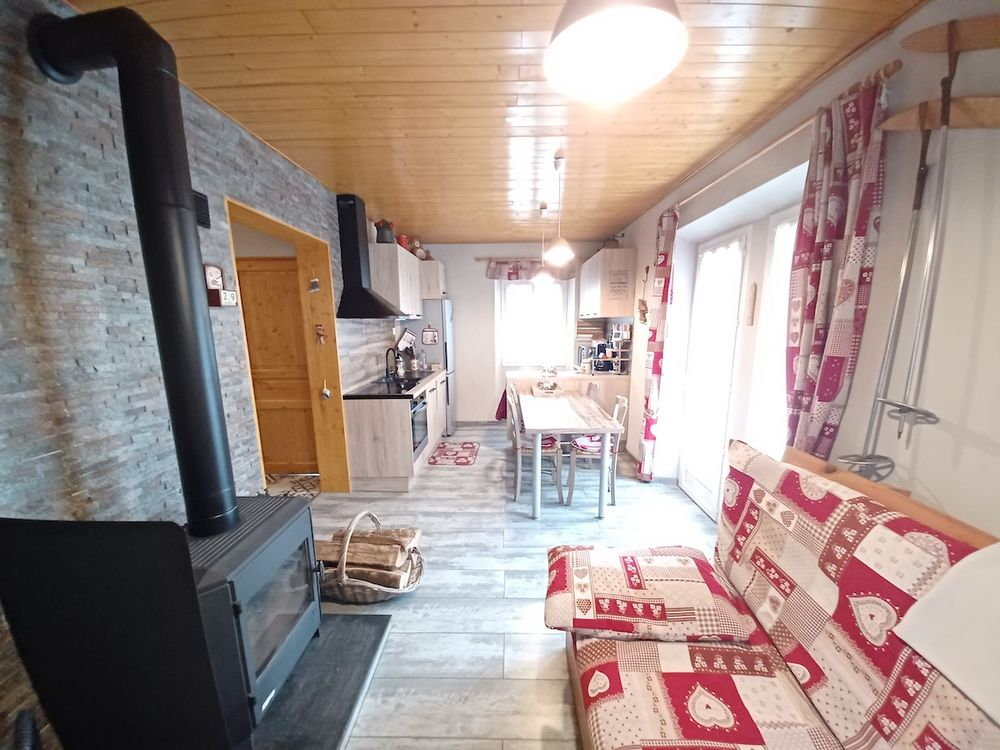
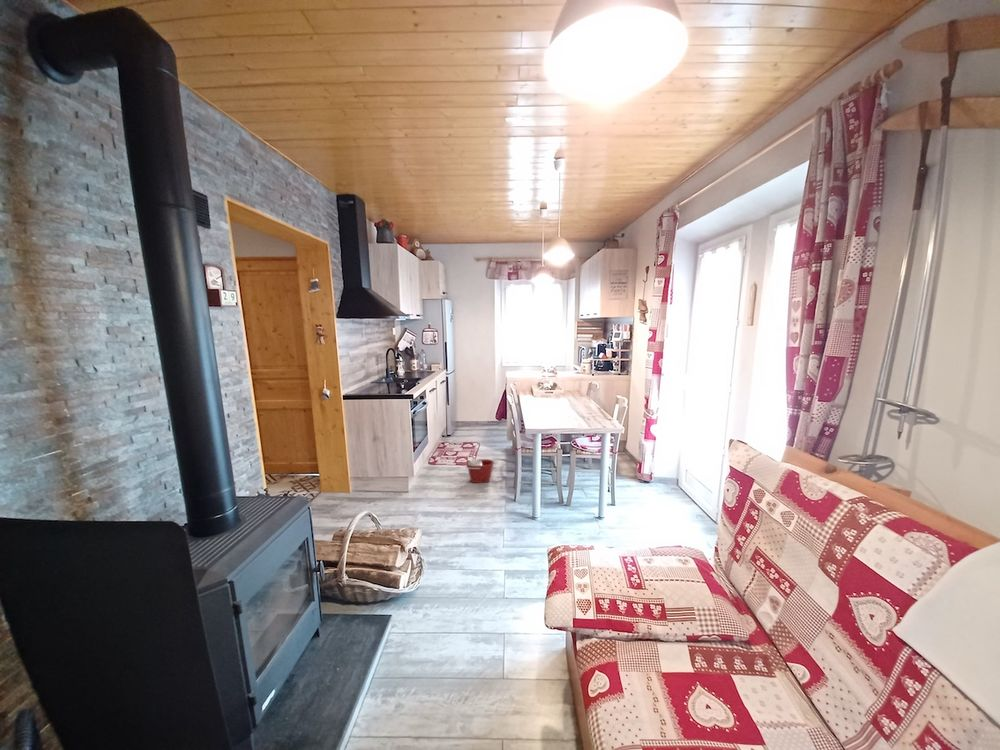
+ bucket (480, 470)
